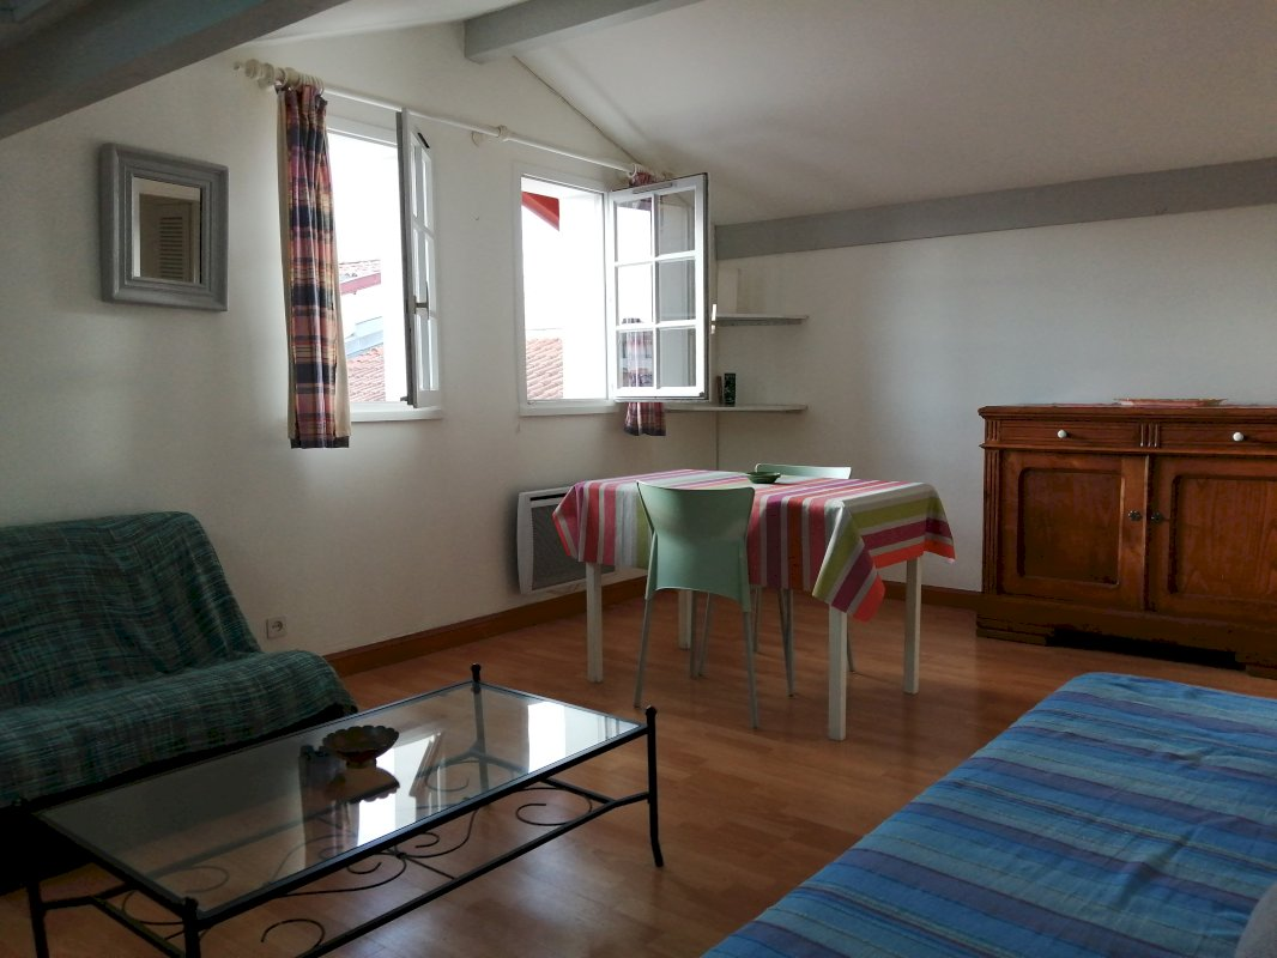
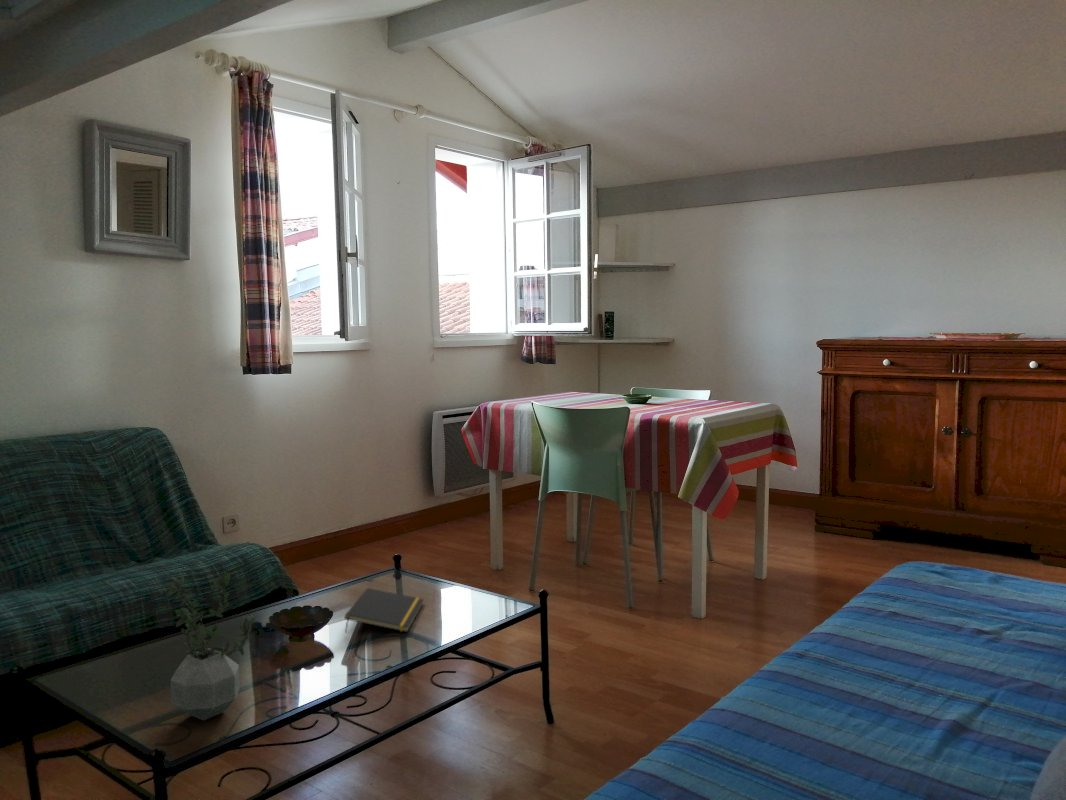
+ notepad (386, 608)
+ potted plant (208, 643)
